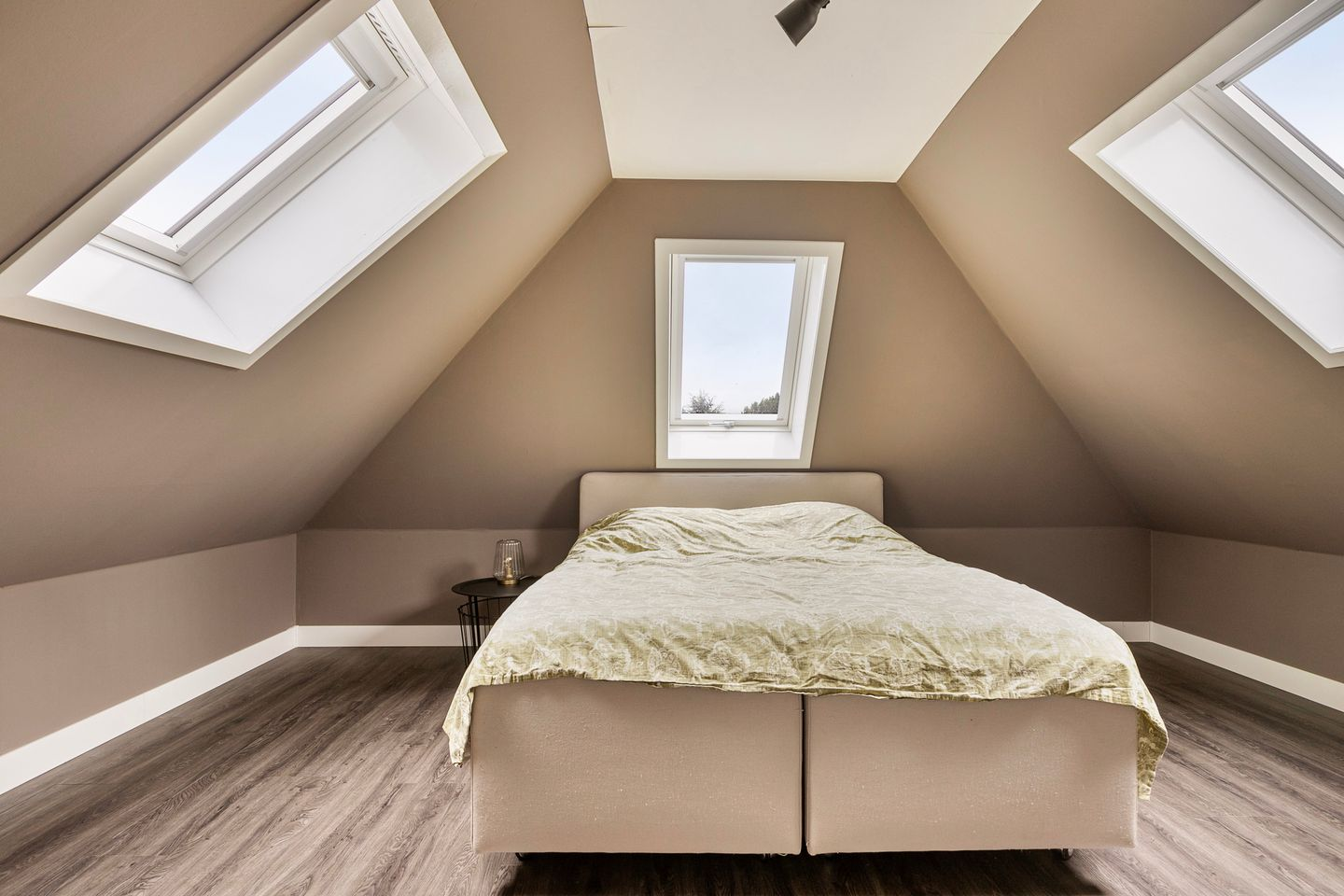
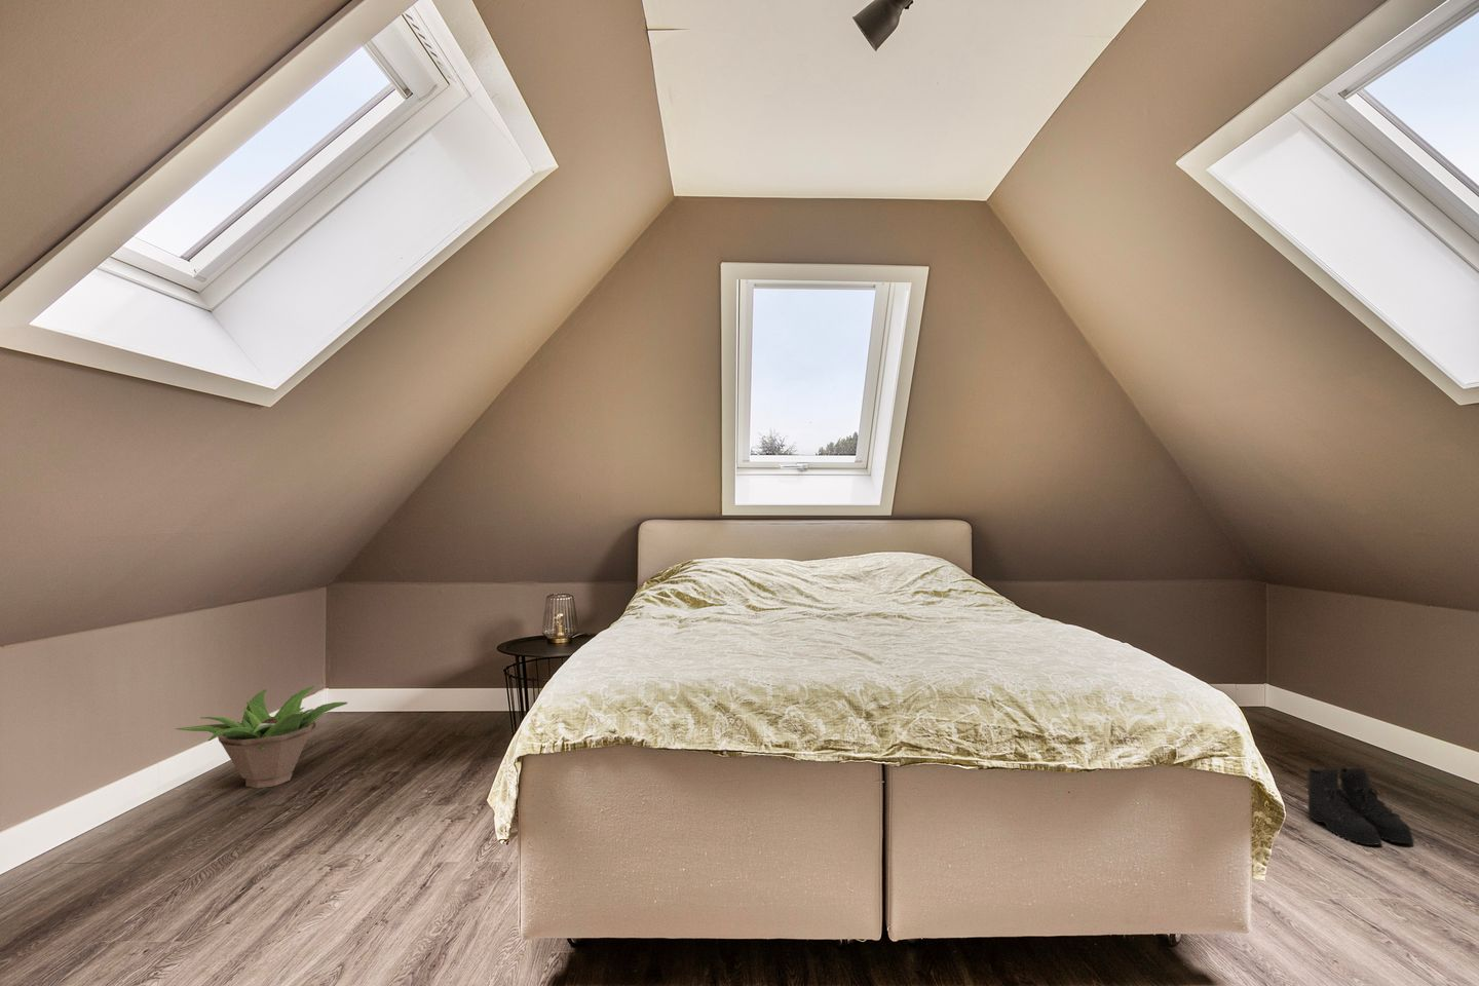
+ decorative plant (264, 742)
+ boots (1357, 800)
